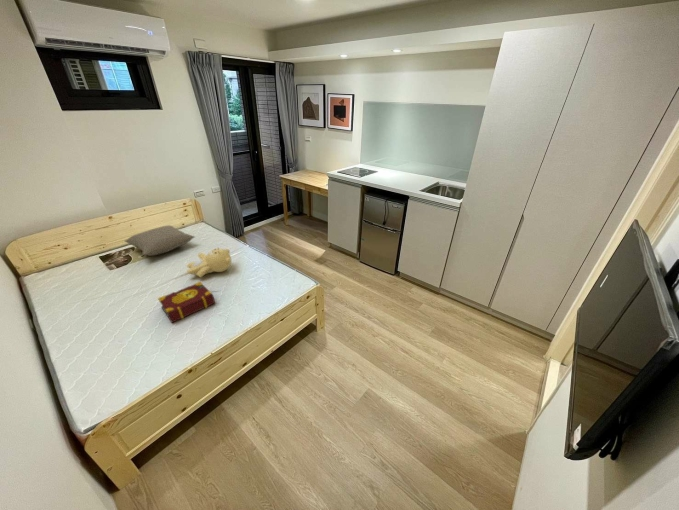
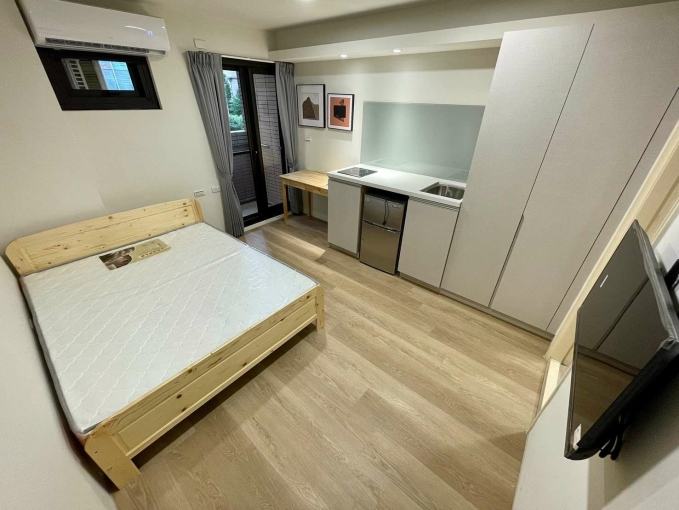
- teddy bear (209, 261)
- pillow (160, 239)
- book (188, 300)
